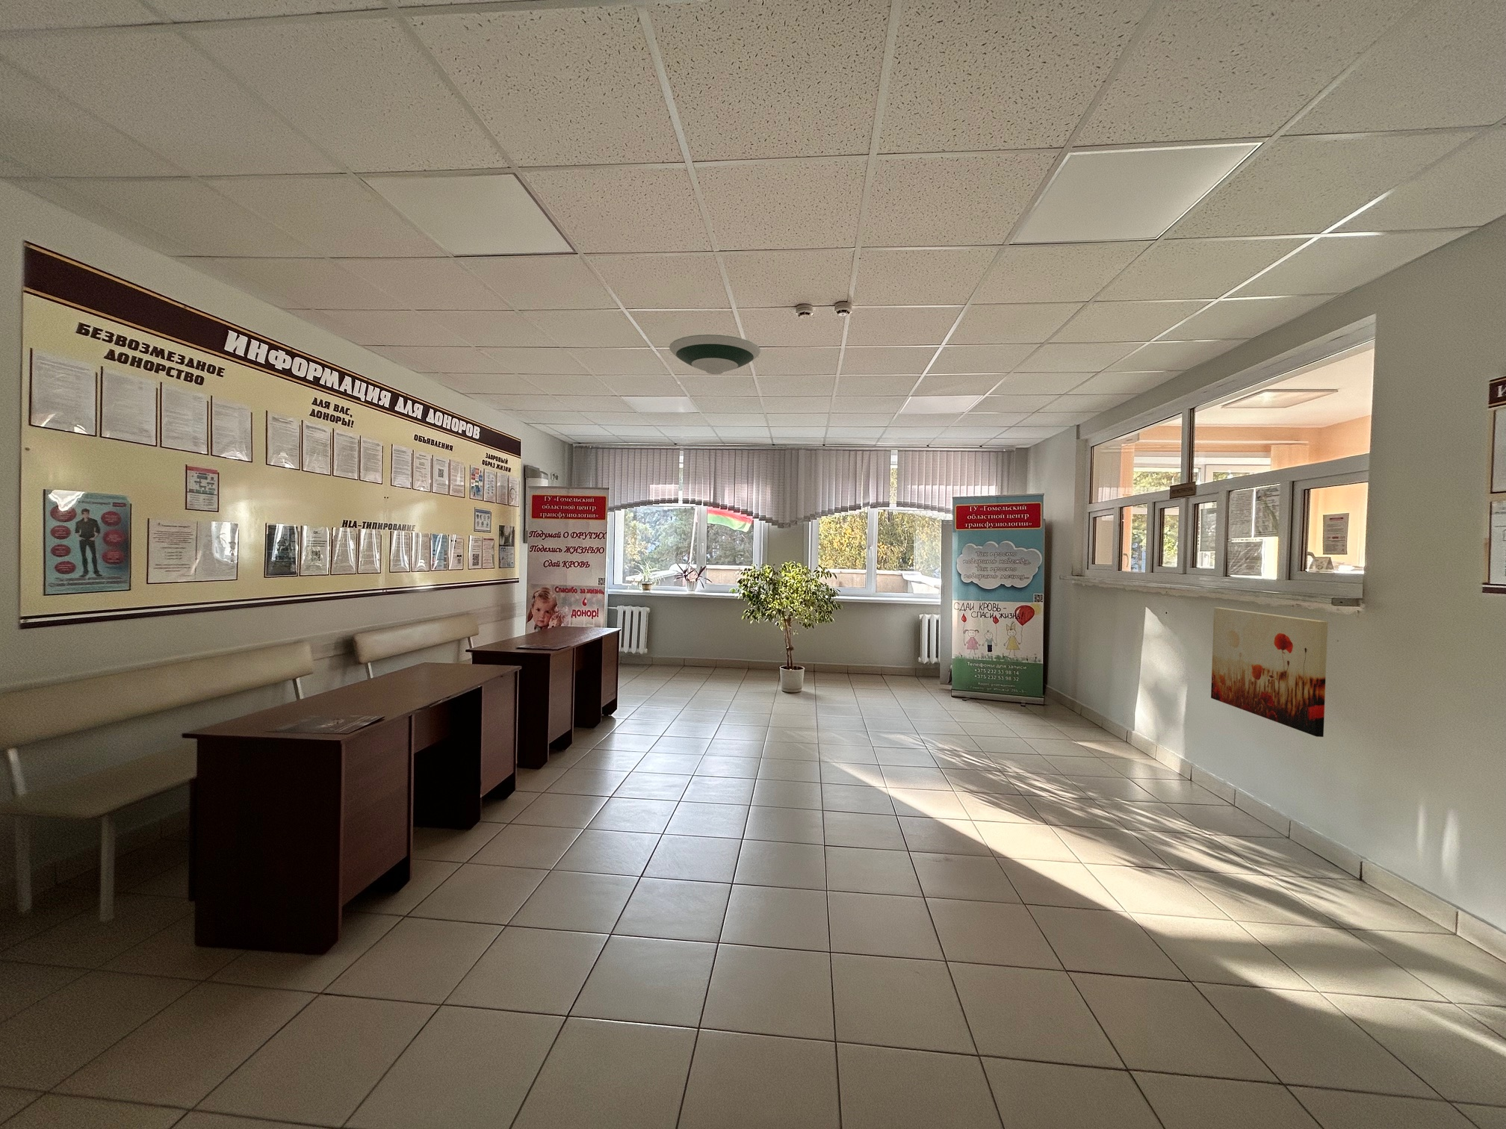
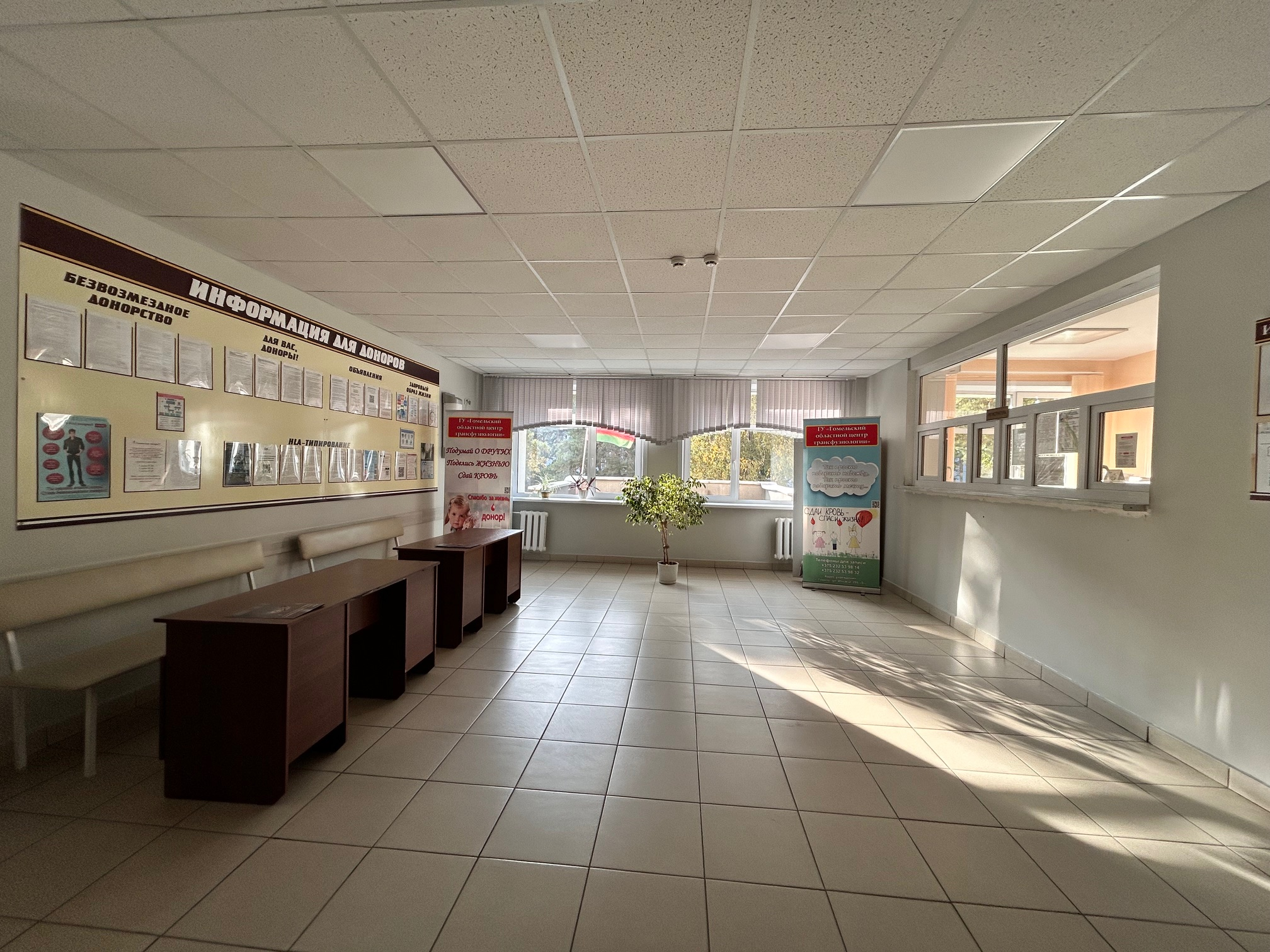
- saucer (714, 361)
- wall art (1262, 664)
